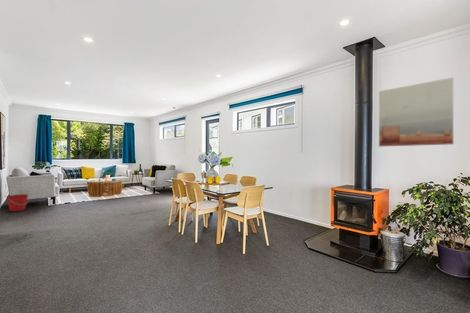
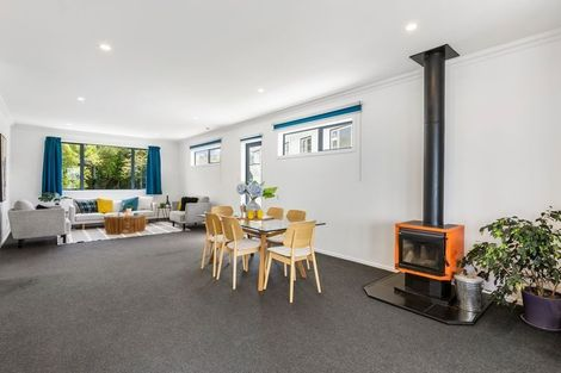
- bucket (17, 202)
- wall art (412, 115)
